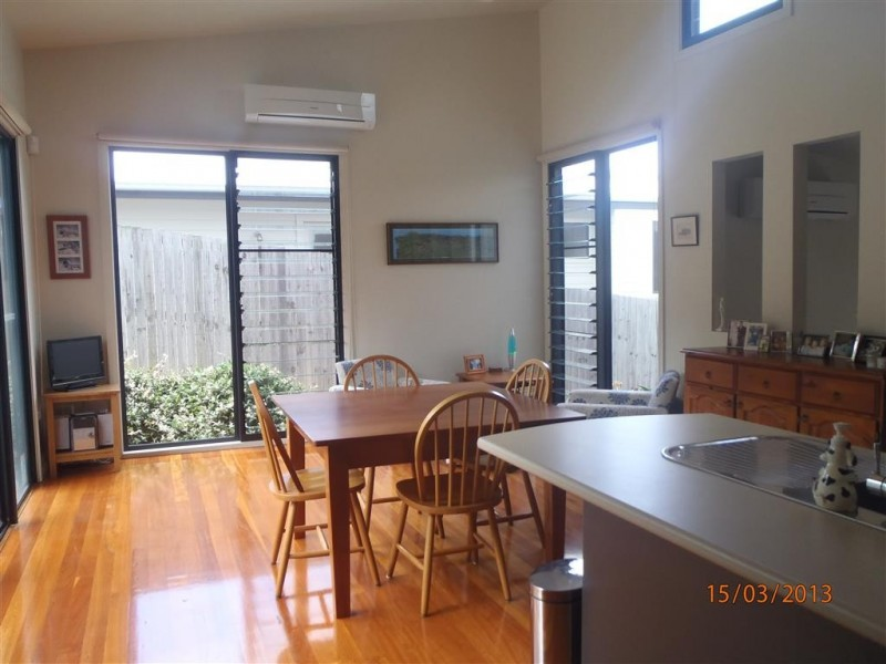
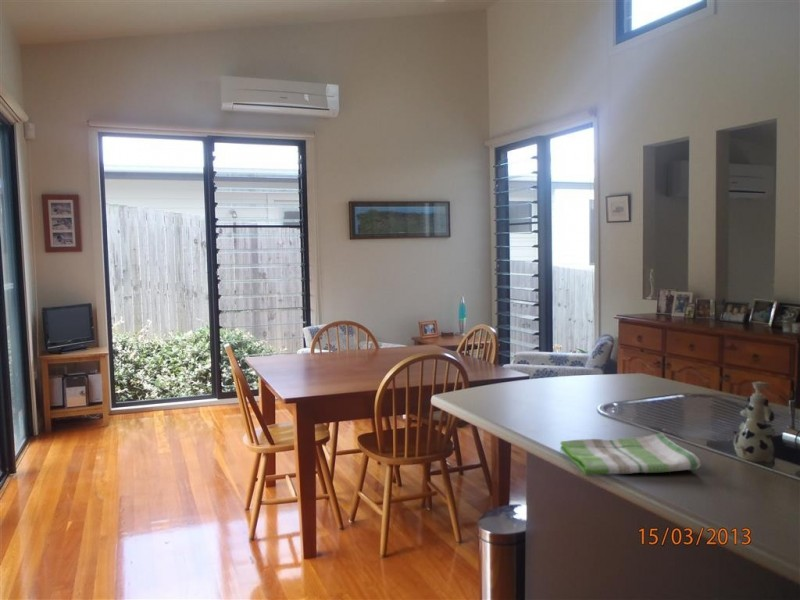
+ dish towel (626, 452)
